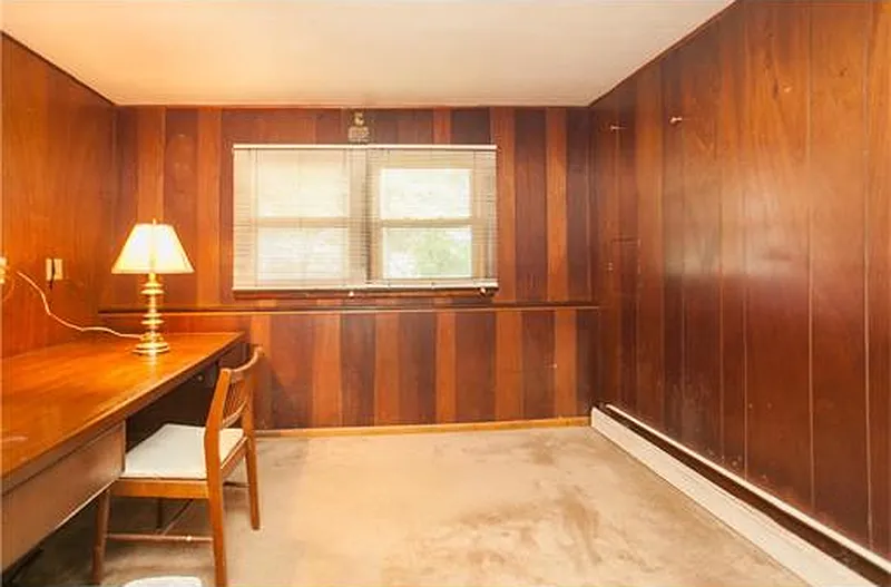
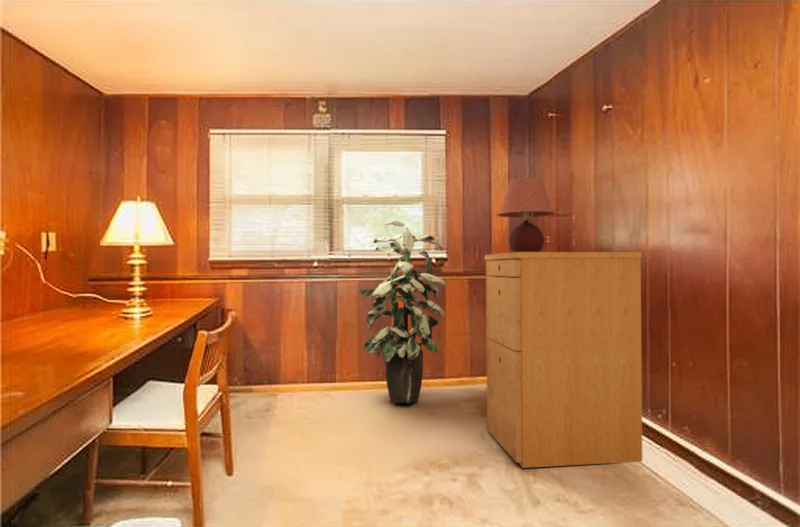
+ indoor plant (401, 310)
+ table lamp (526, 216)
+ filing cabinet (557, 349)
